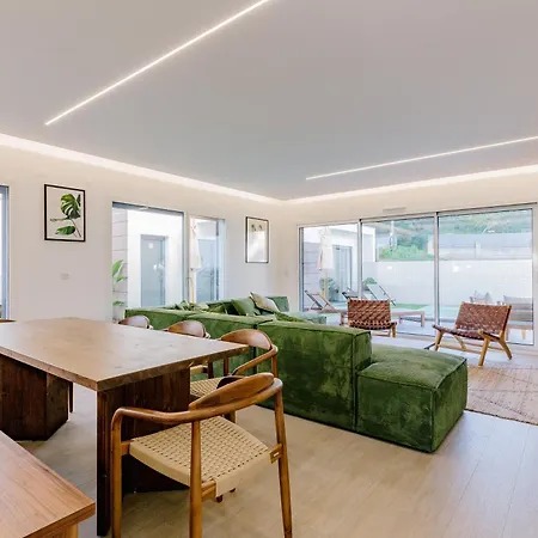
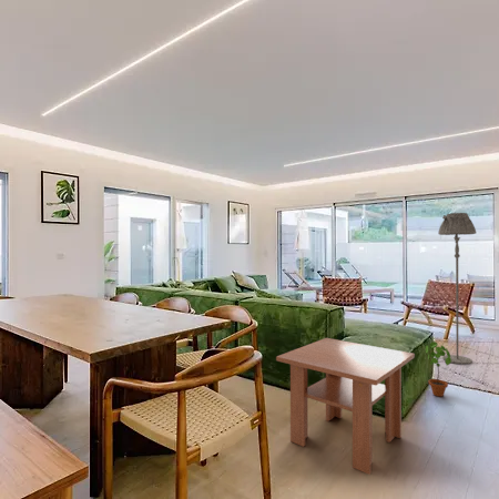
+ potted plant (438, 369)
+ coffee table (346, 397)
+ floor lamp (457, 286)
